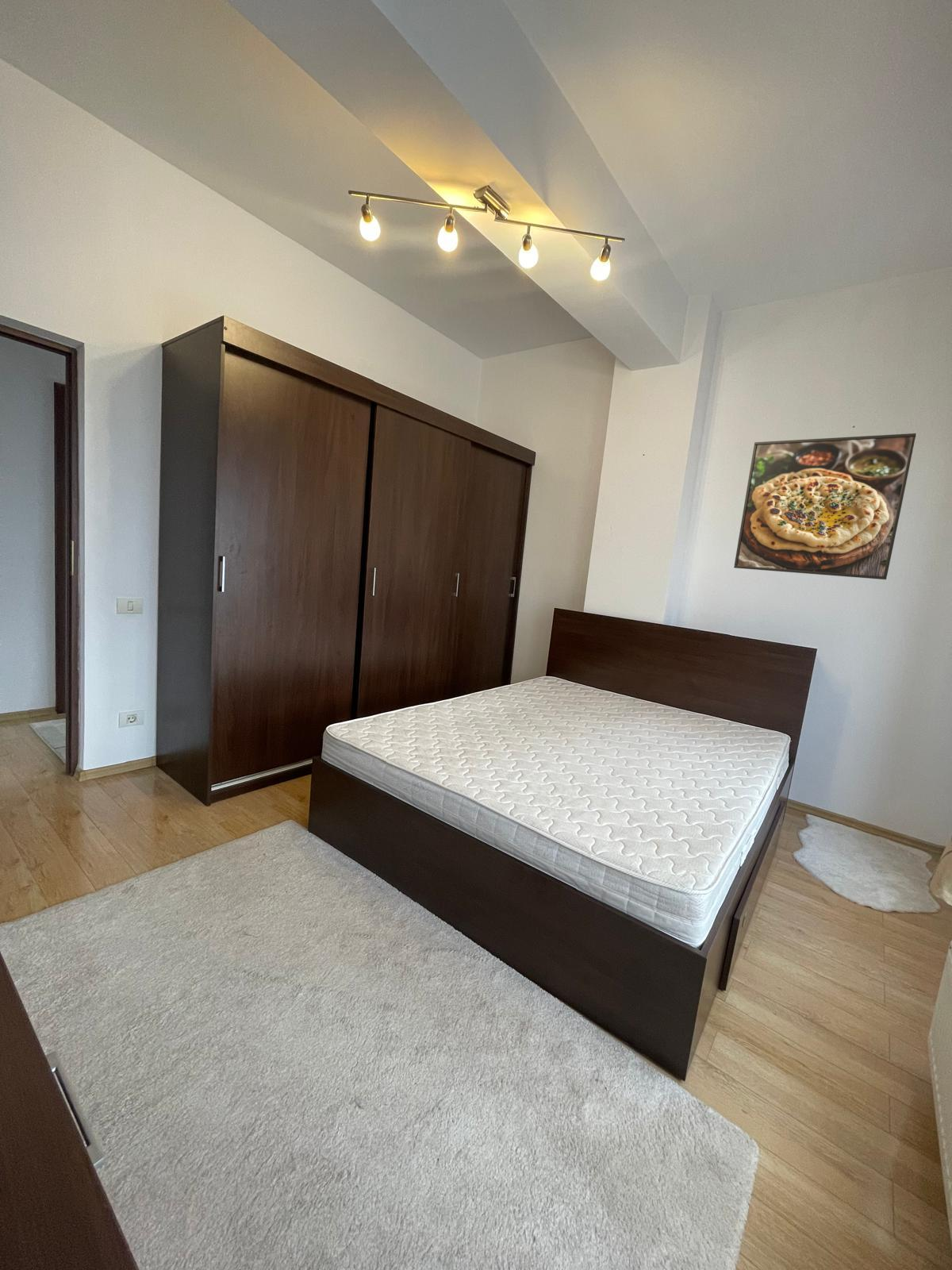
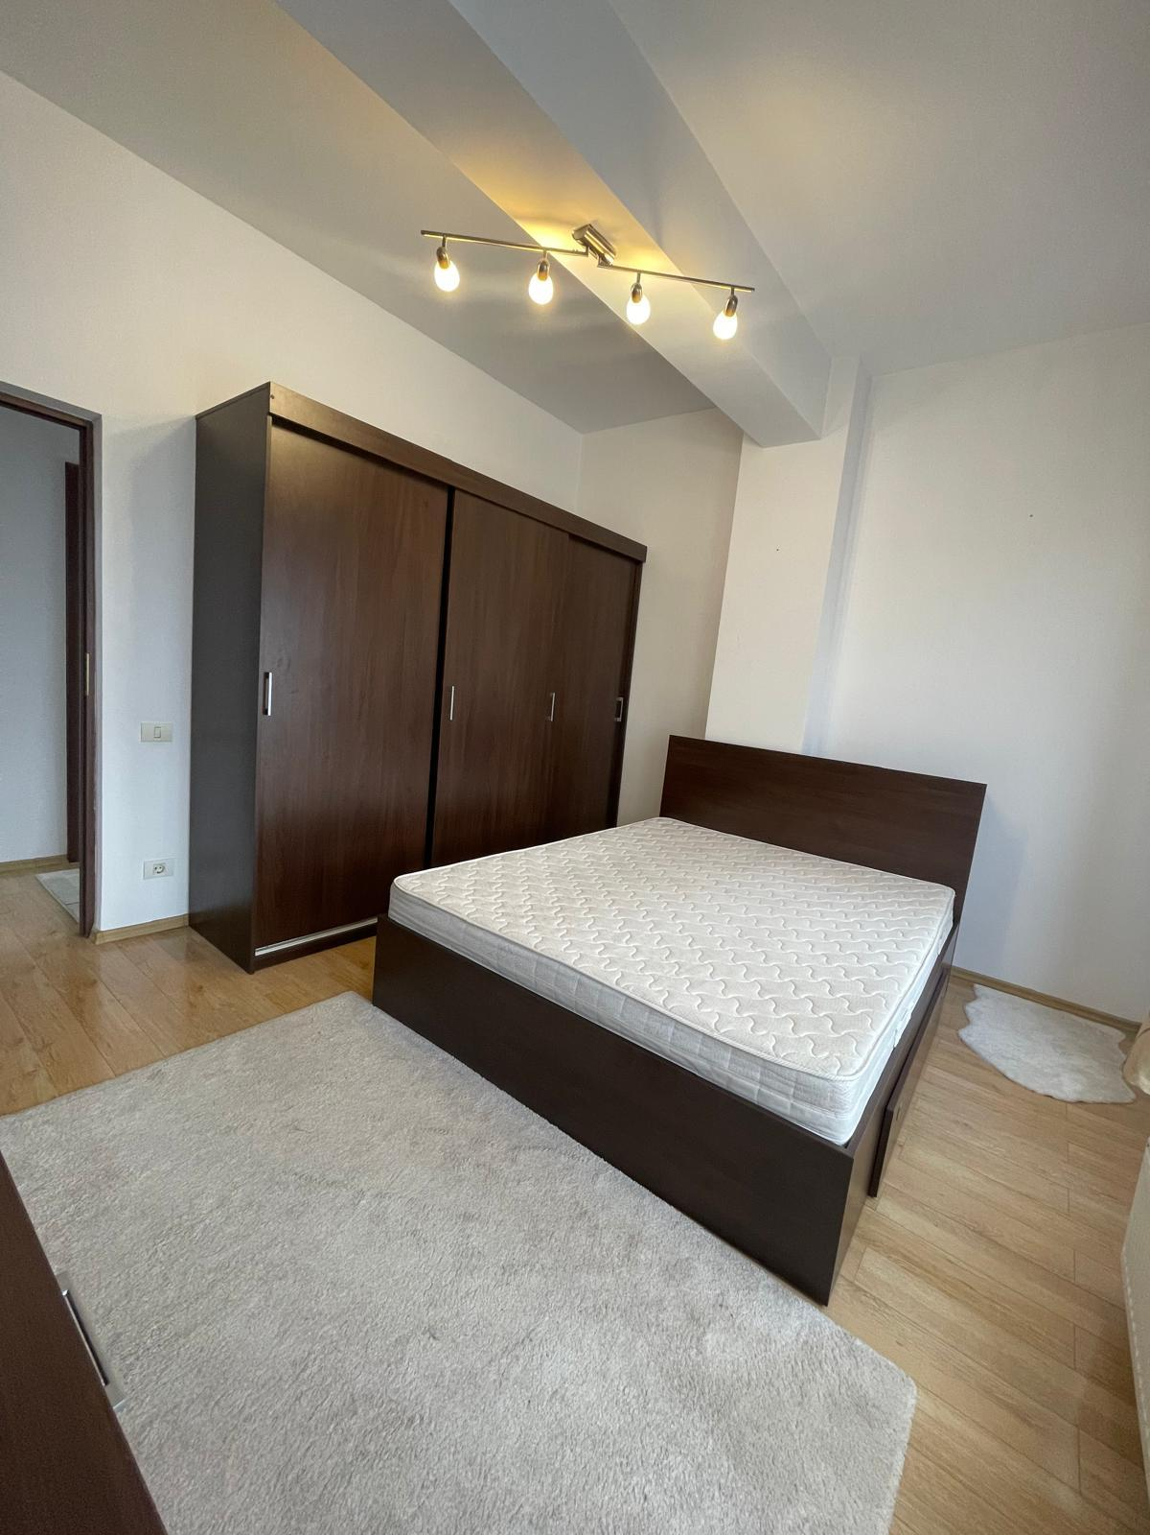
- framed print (816, 506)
